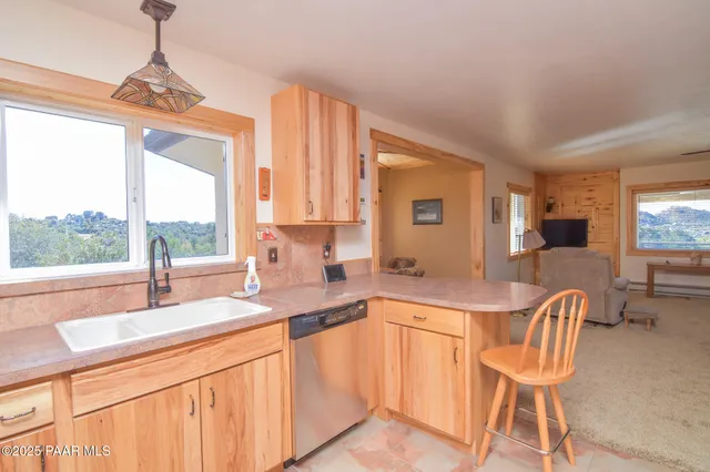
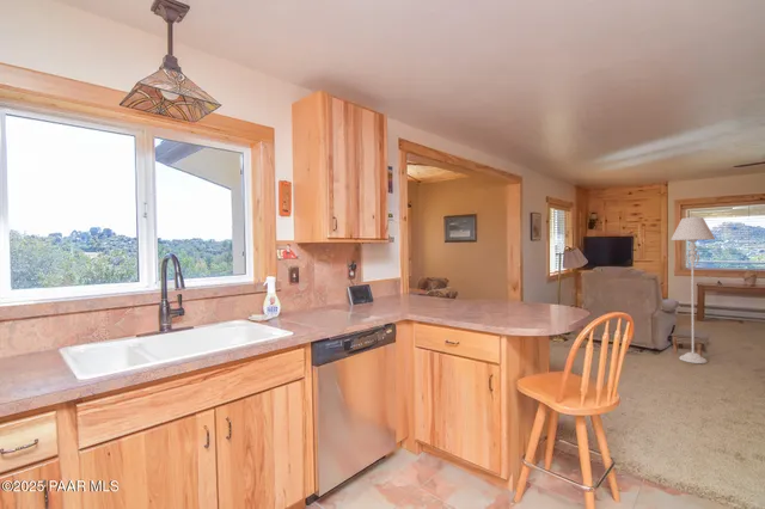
+ floor lamp (692, 289)
